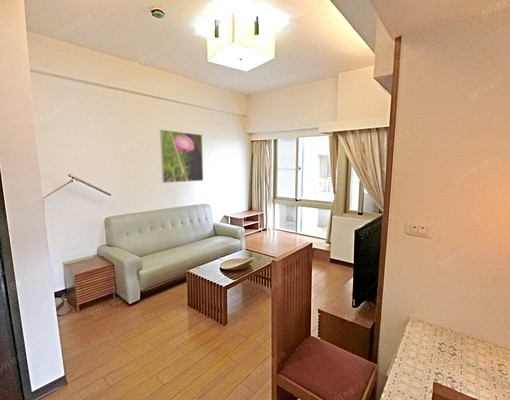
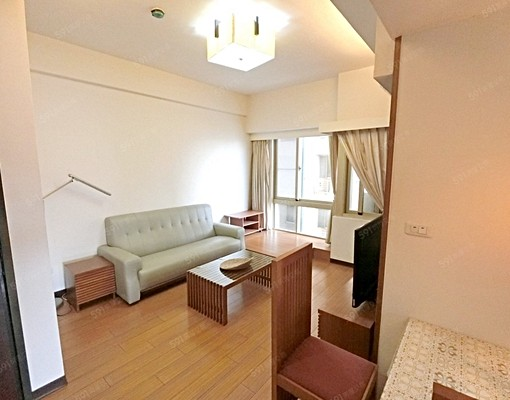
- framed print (183, 157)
